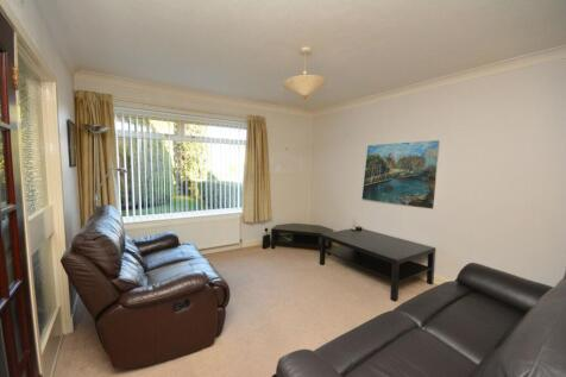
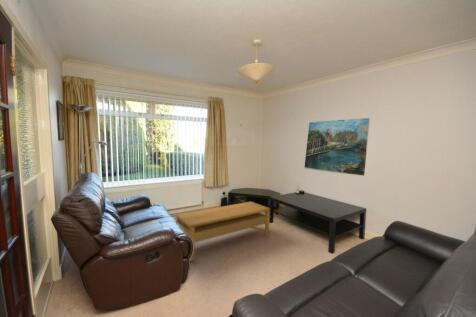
+ coffee table (225, 226)
